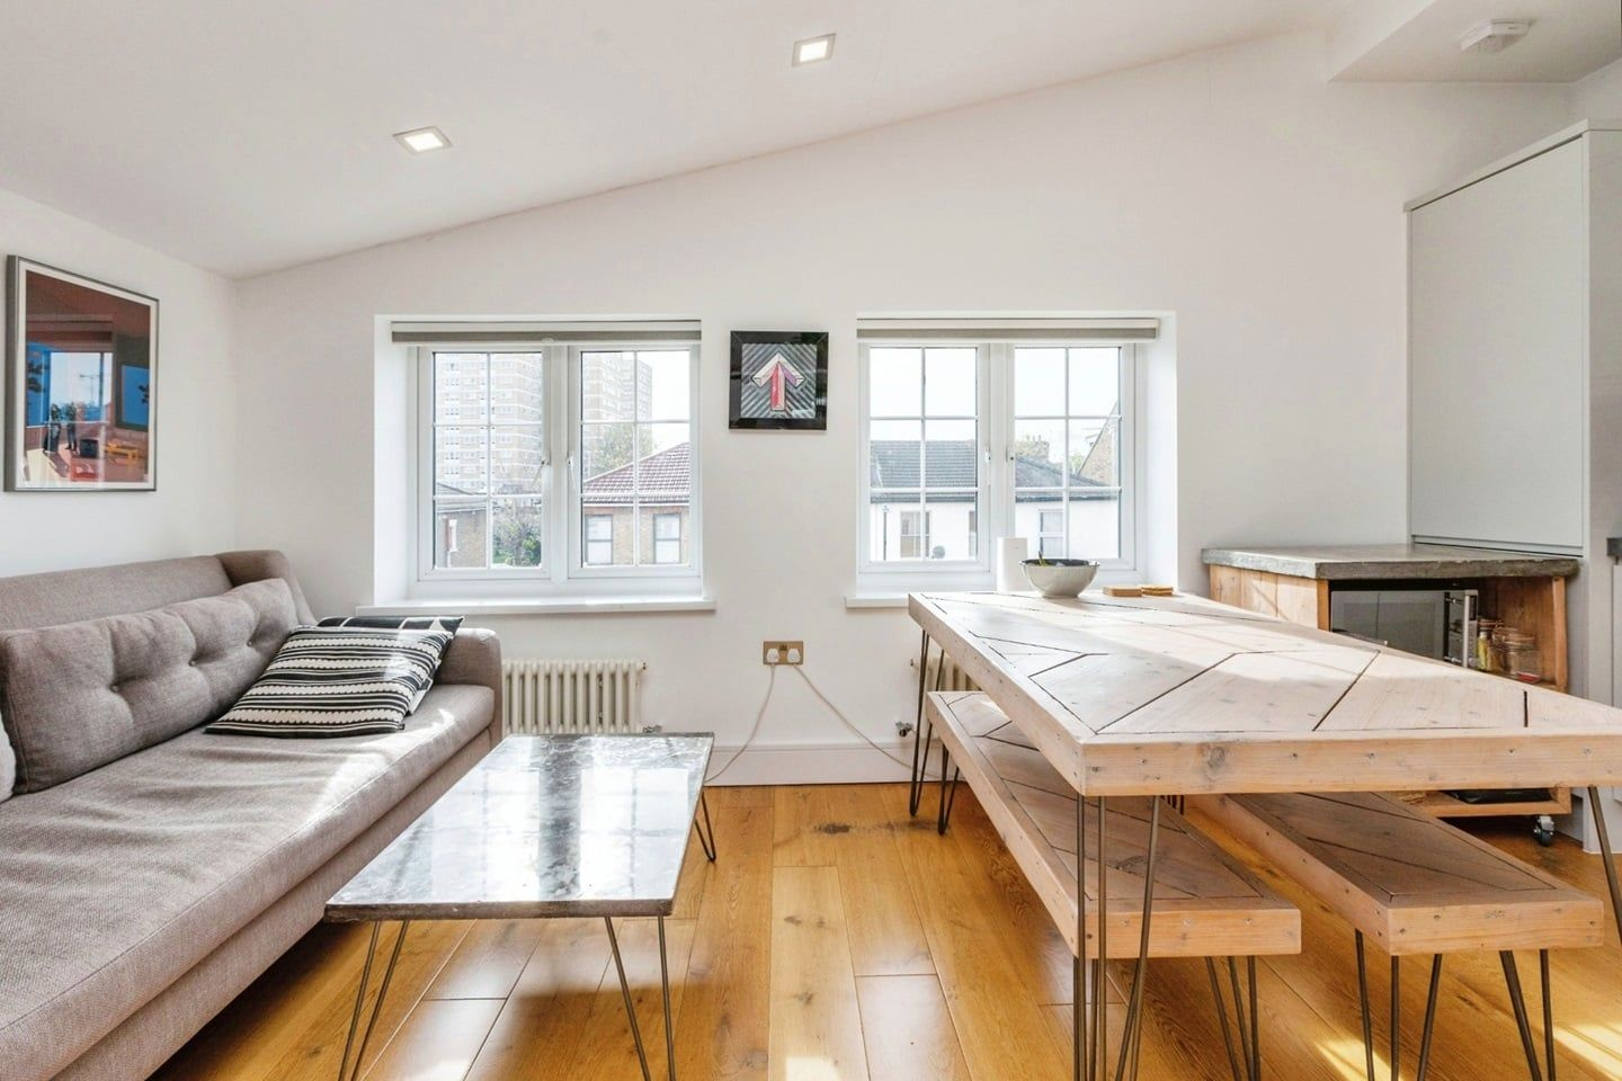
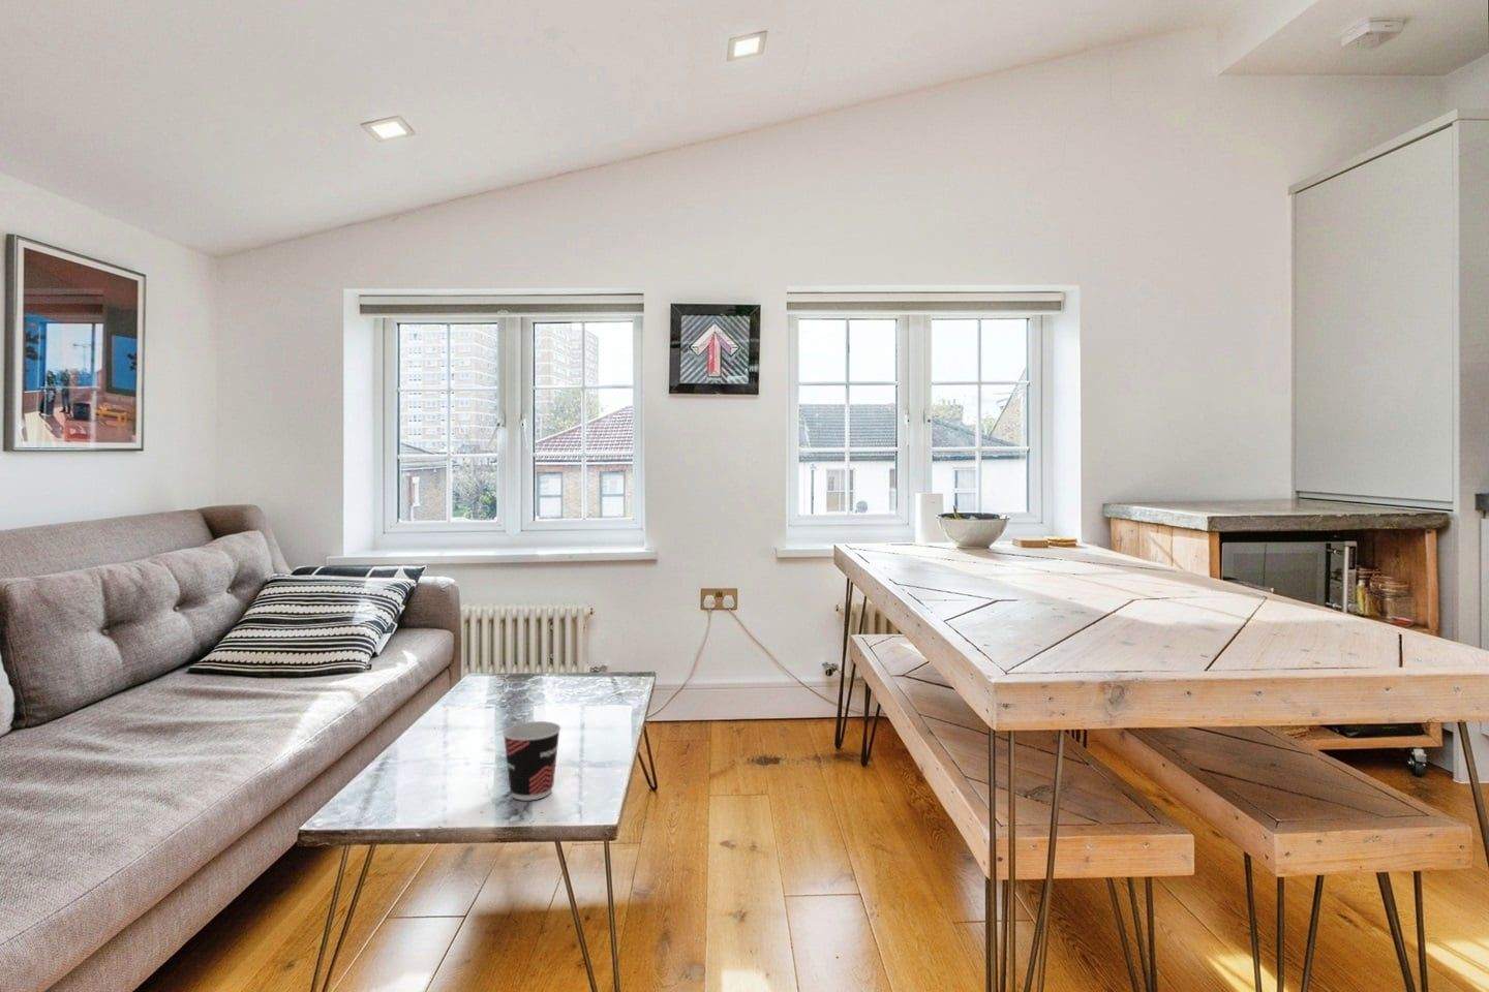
+ cup (532, 761)
